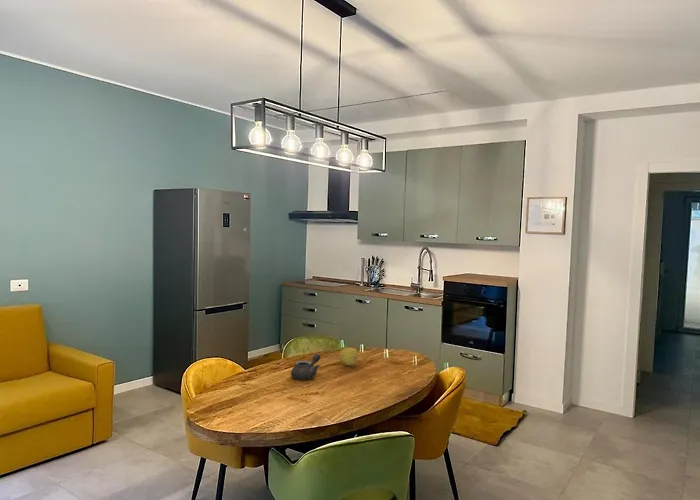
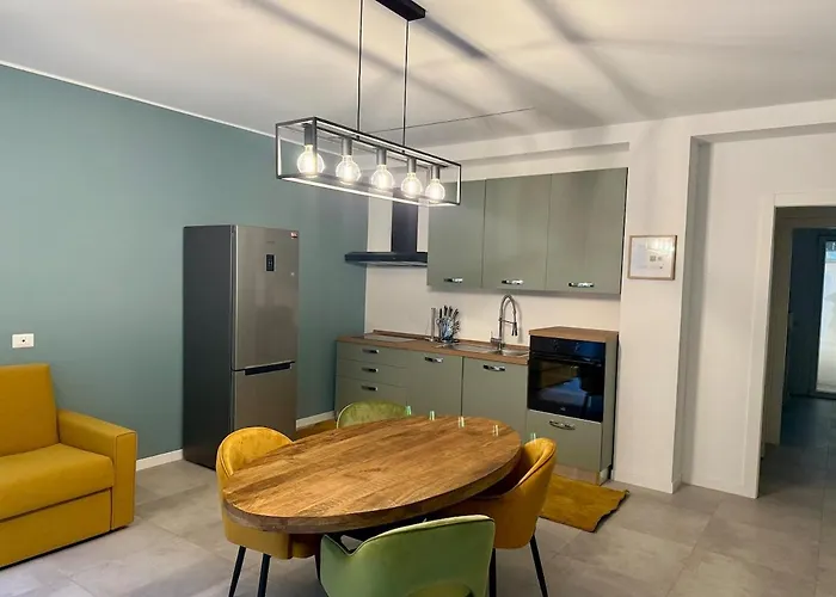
- teapot (308, 366)
- fruit (348, 356)
